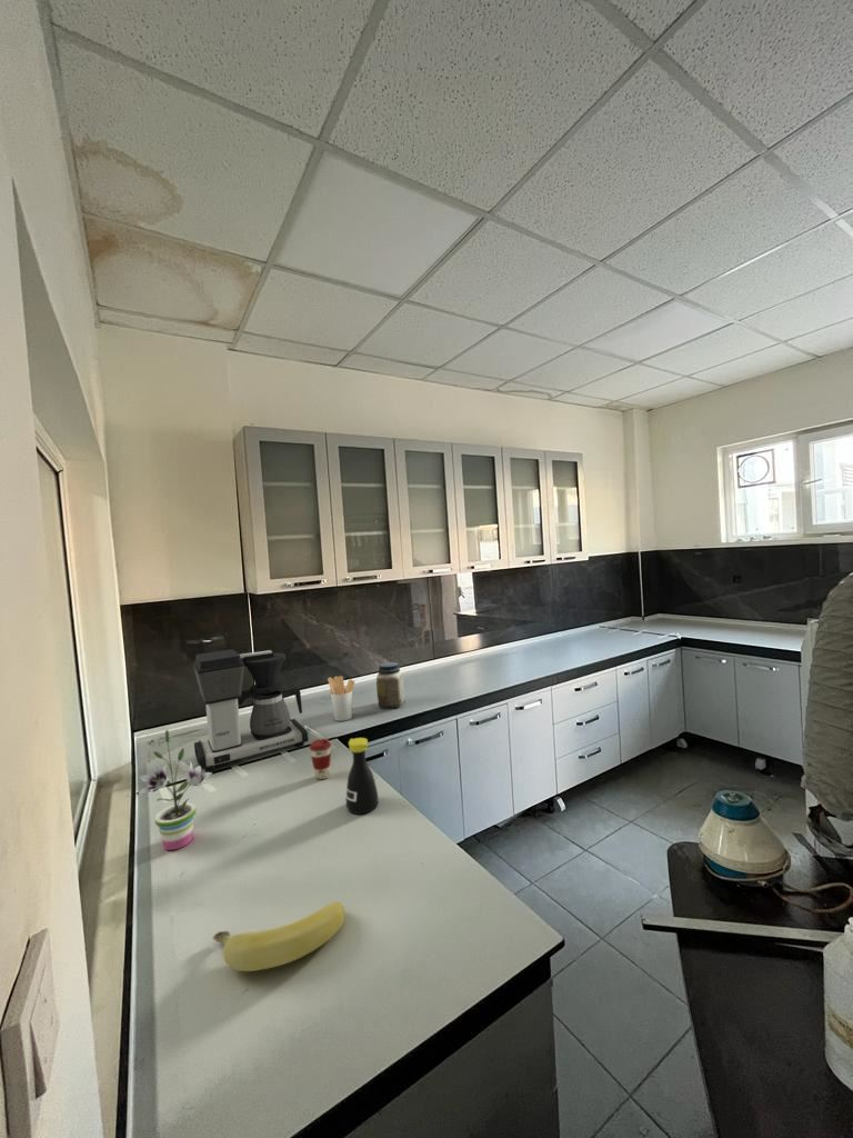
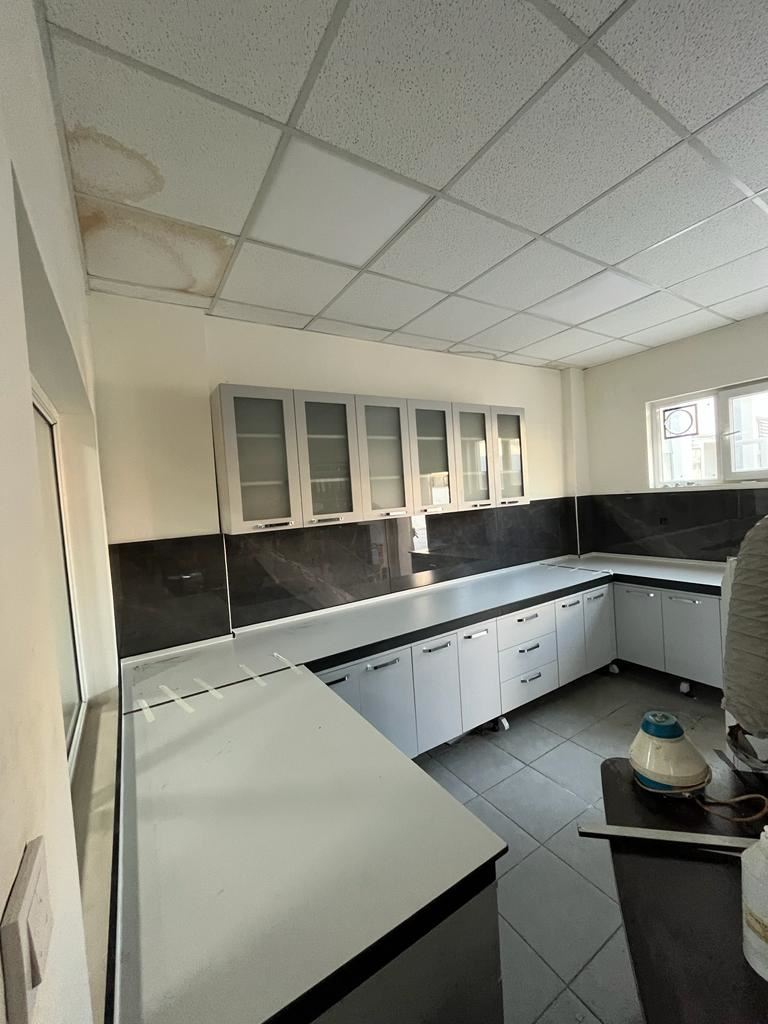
- coffee cup (321, 759)
- jar (390, 683)
- coffee maker (249, 697)
- banana (282, 926)
- bottle (360, 773)
- utensil holder (340, 697)
- potted plant (178, 790)
